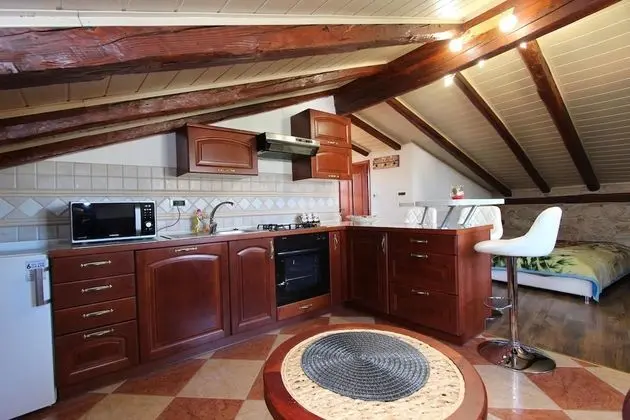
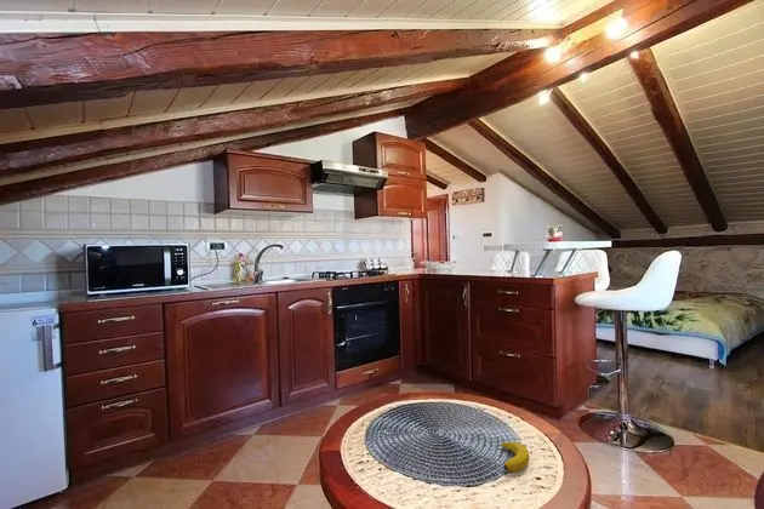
+ banana (514, 452)
